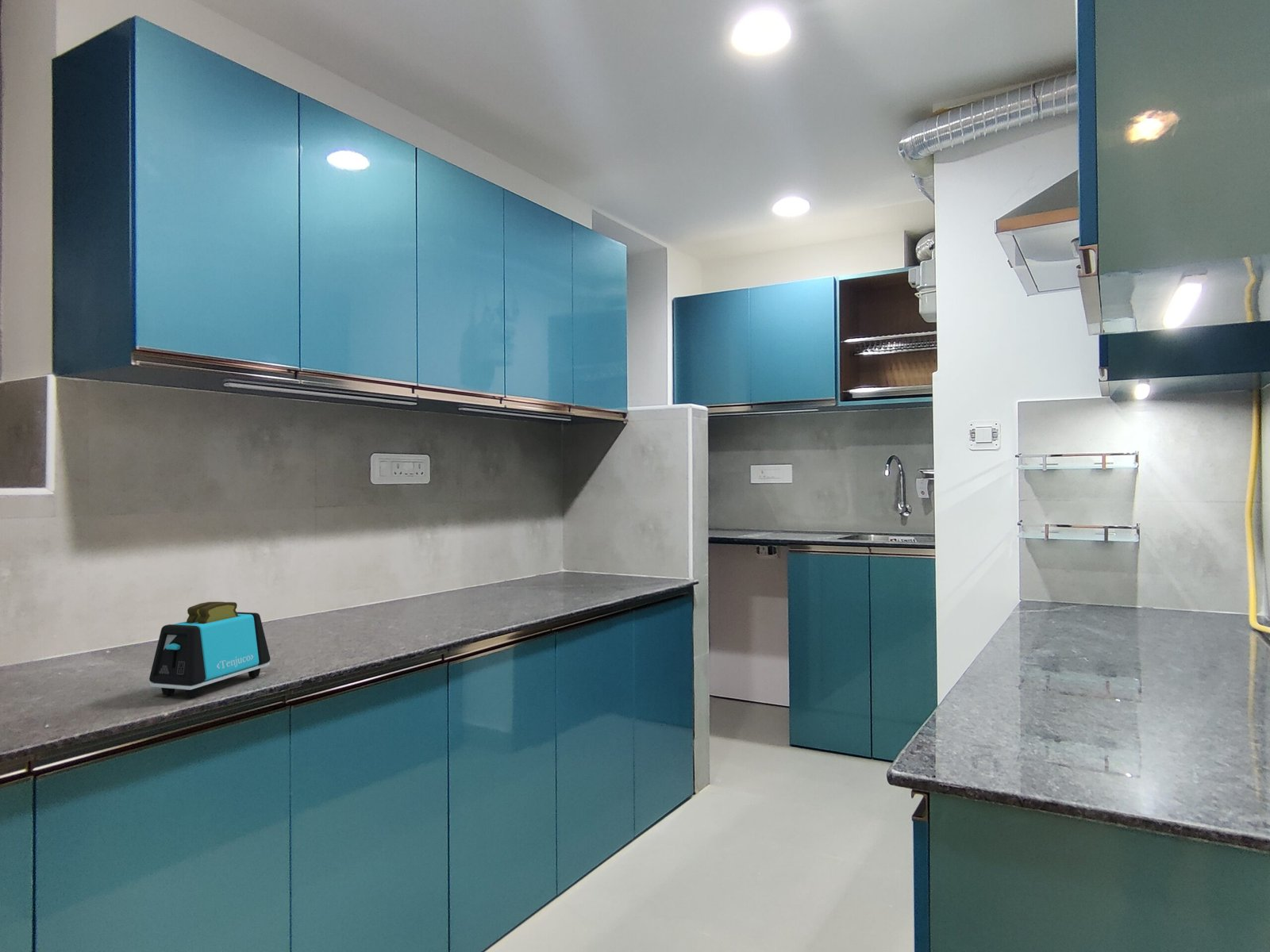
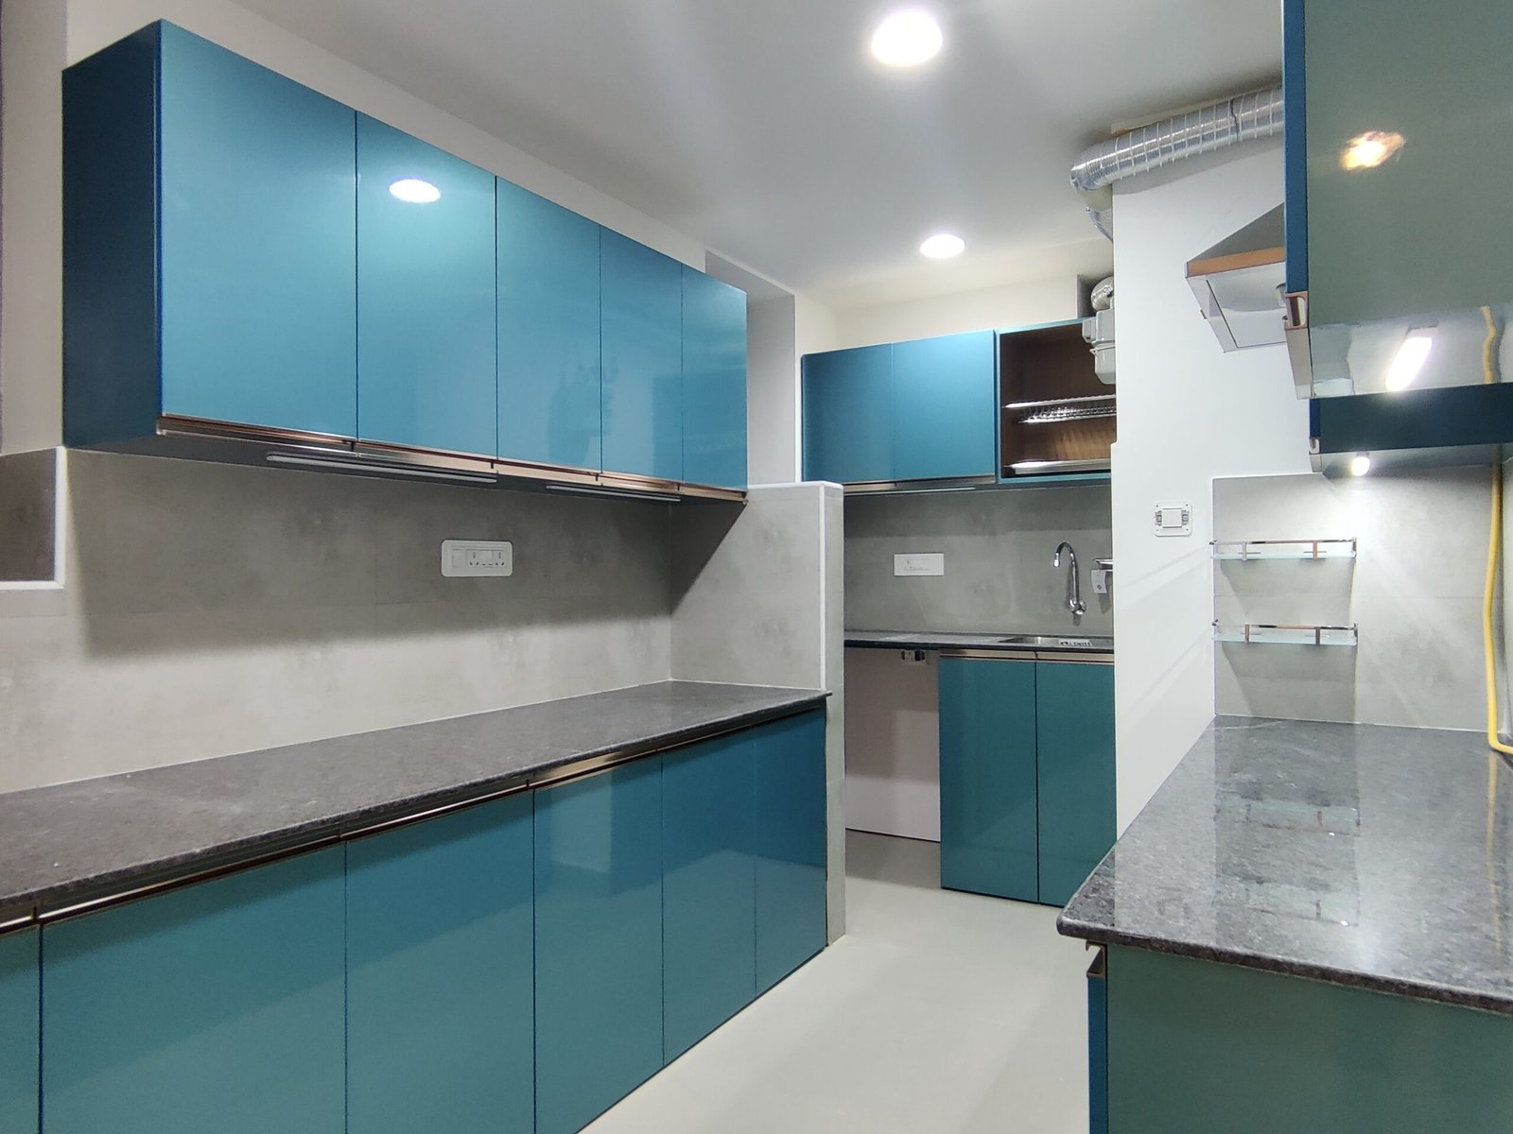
- toaster (213, 643)
